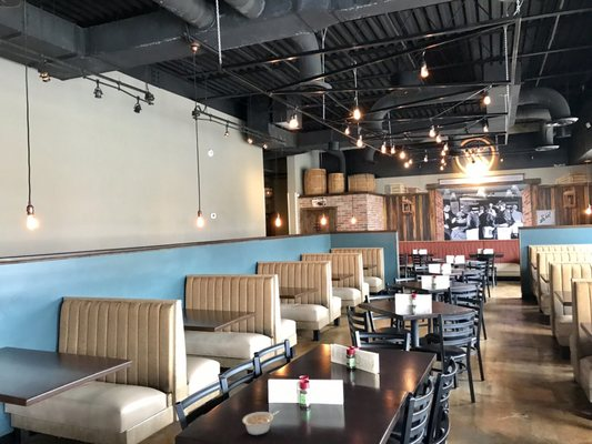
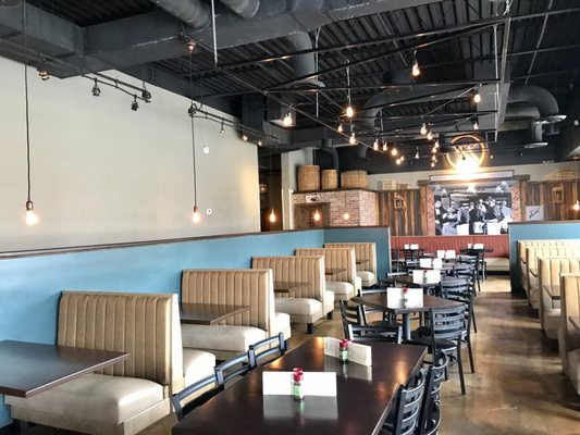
- legume (259, 422)
